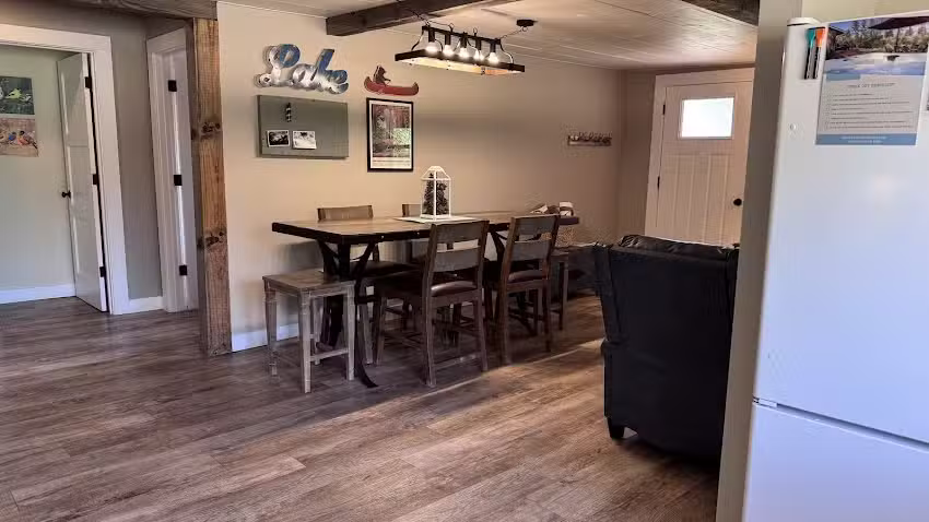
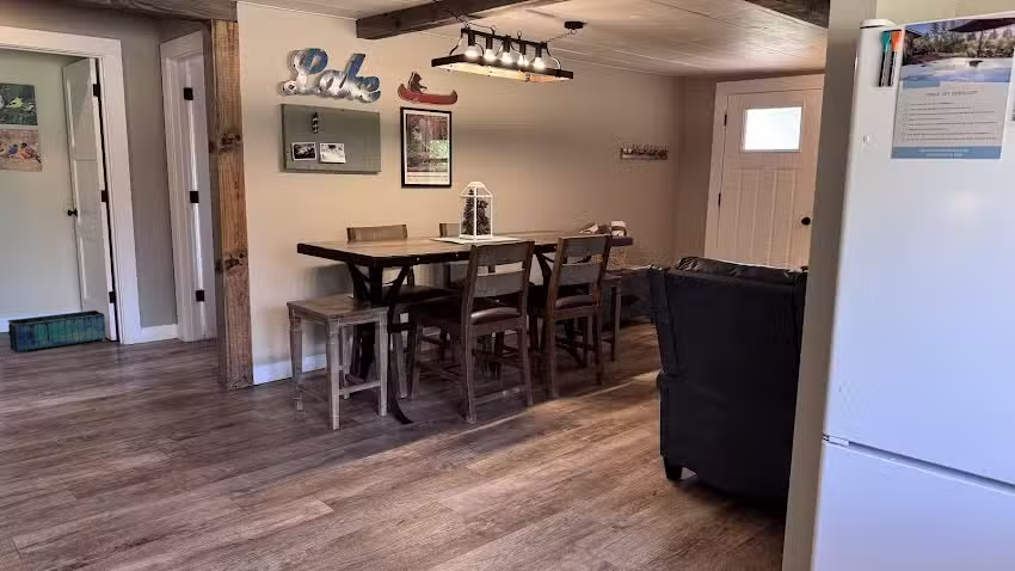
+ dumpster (56, 331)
